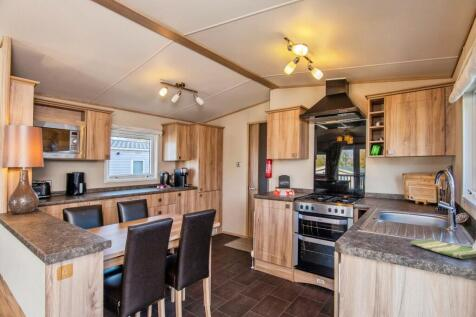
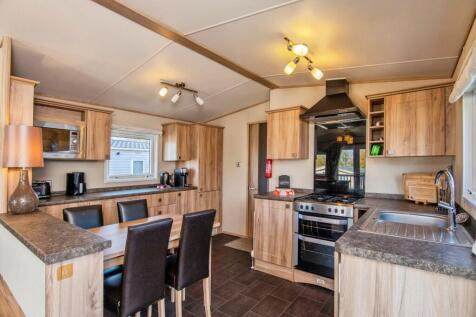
- dish towel (444, 247)
